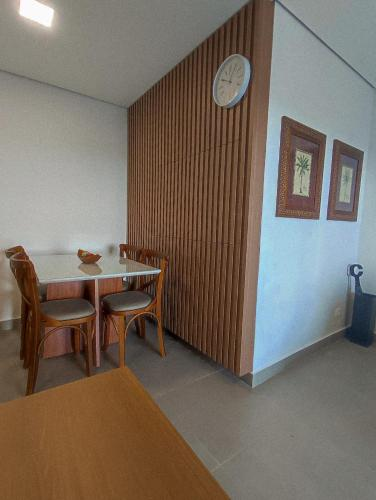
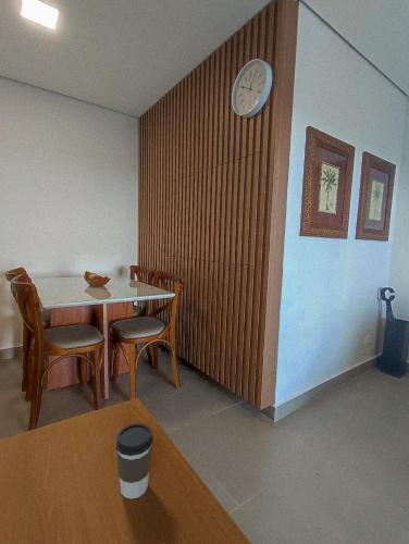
+ coffee cup (134, 460)
